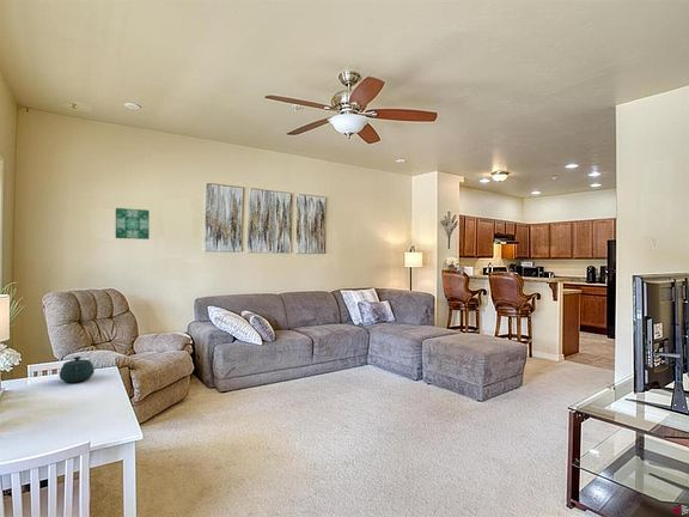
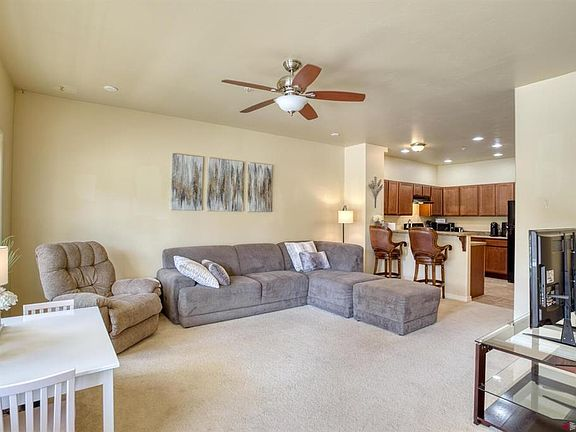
- teapot (77, 367)
- wall art (132, 224)
